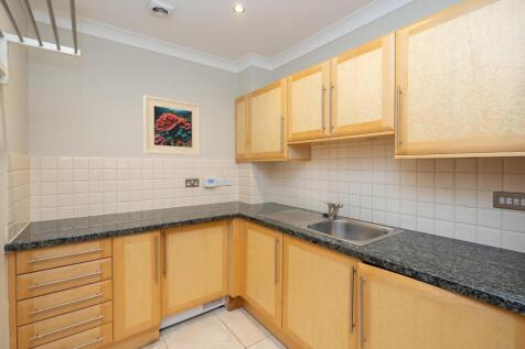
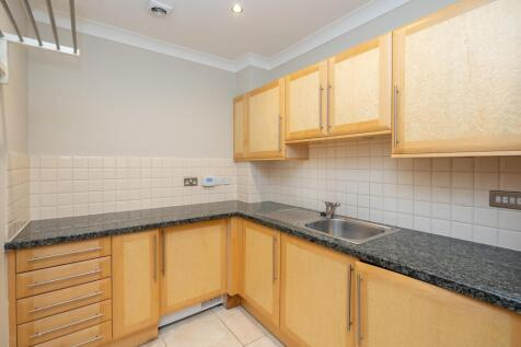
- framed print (173, 127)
